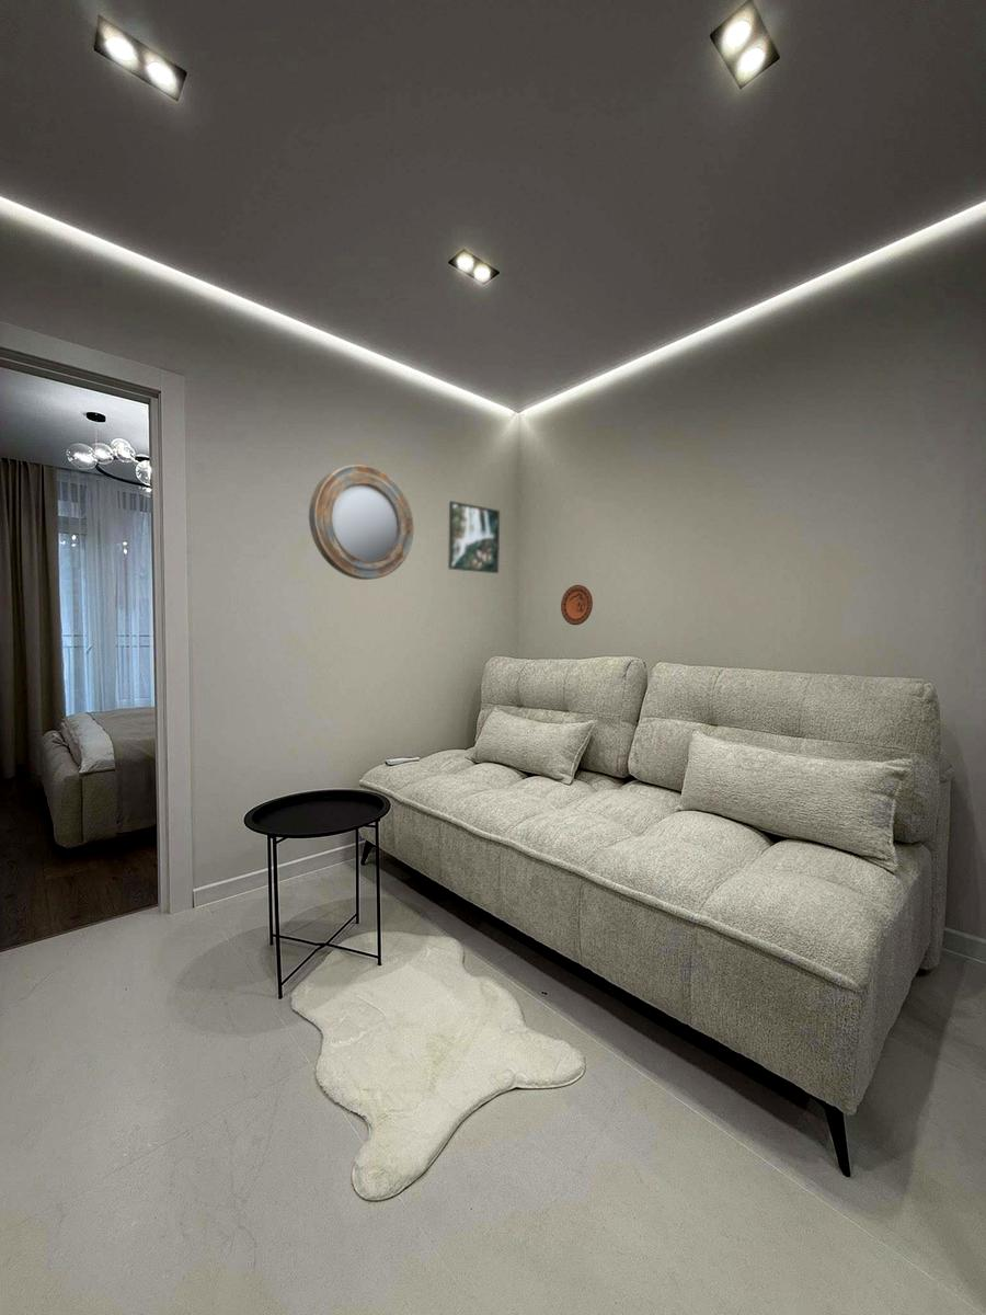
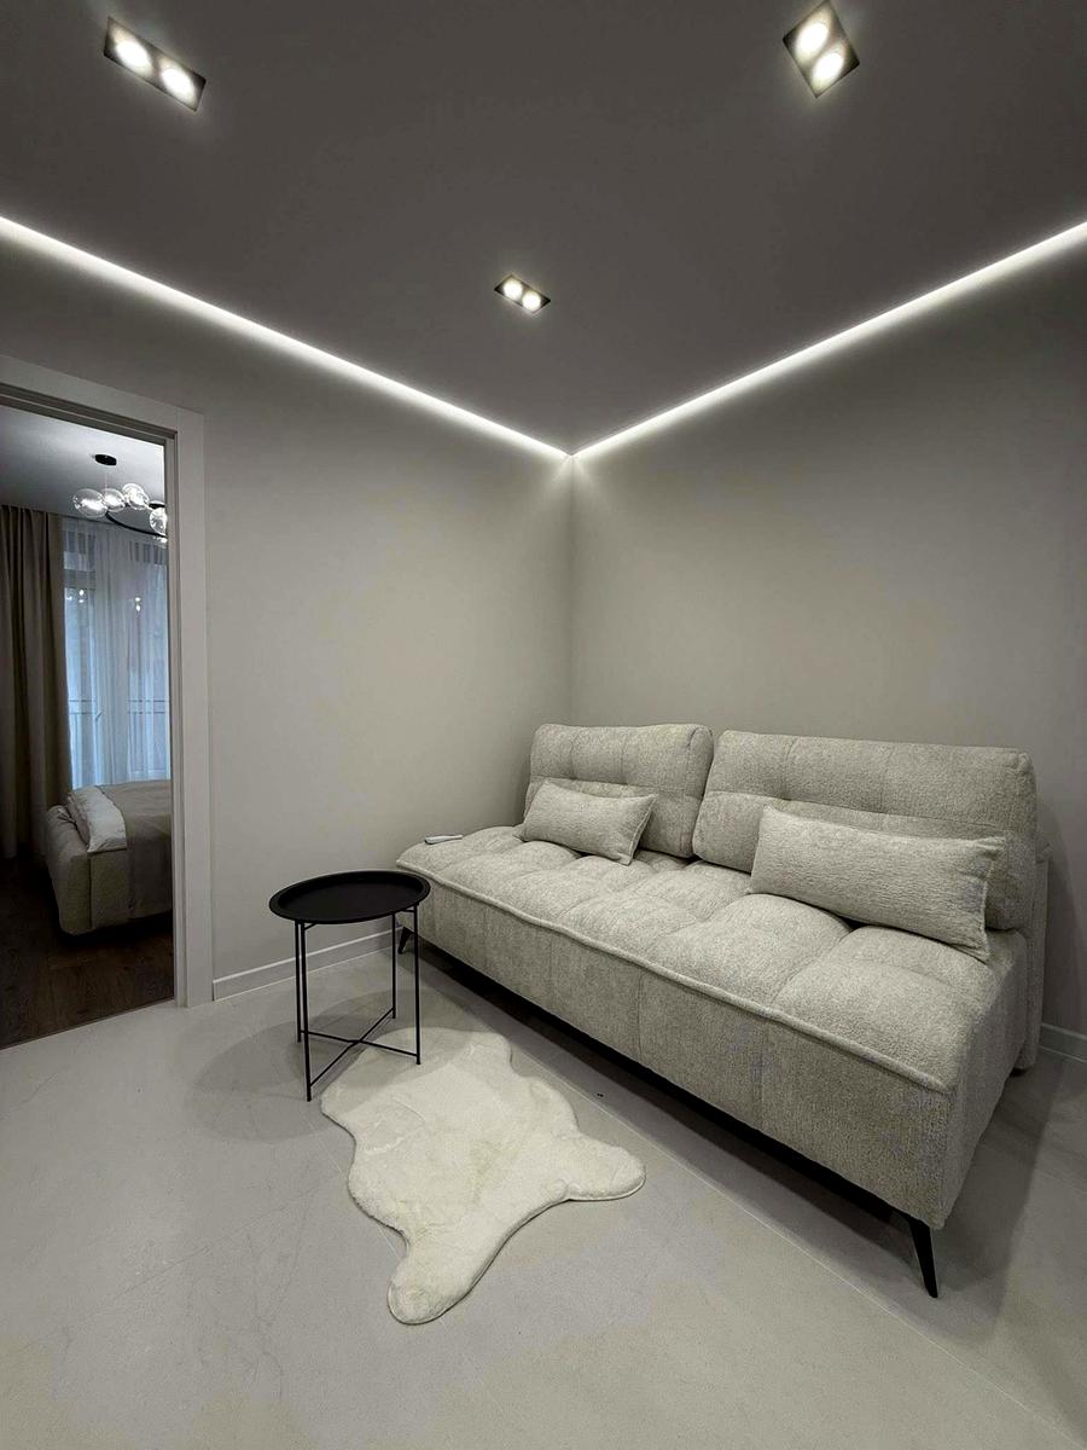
- home mirror (365, 523)
- decorative plate (576, 605)
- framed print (474, 538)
